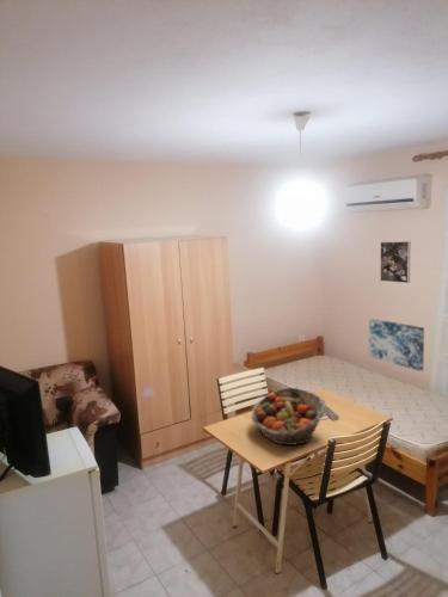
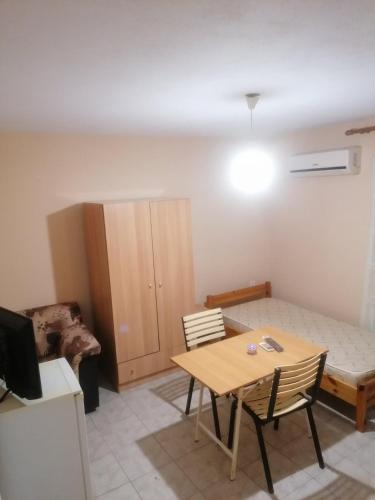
- fruit basket (288, 414)
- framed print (394, 261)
- wall art (394, 343)
